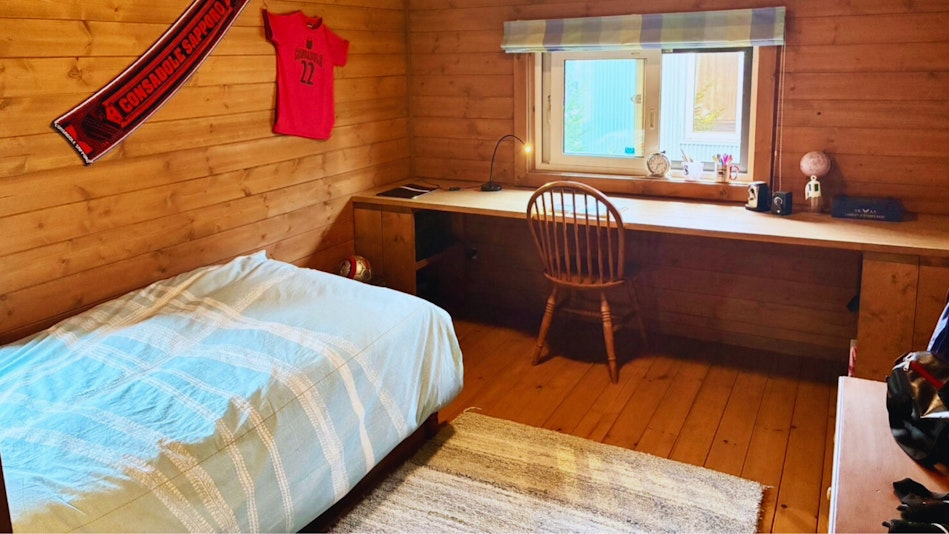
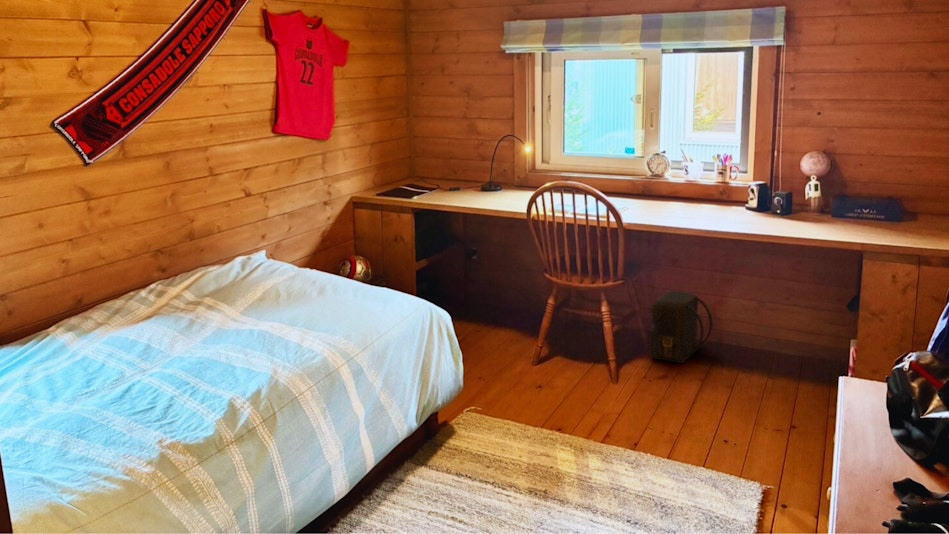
+ backpack (680, 326)
